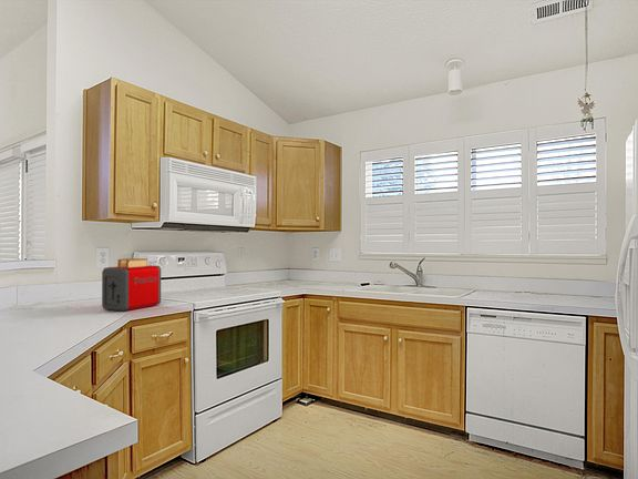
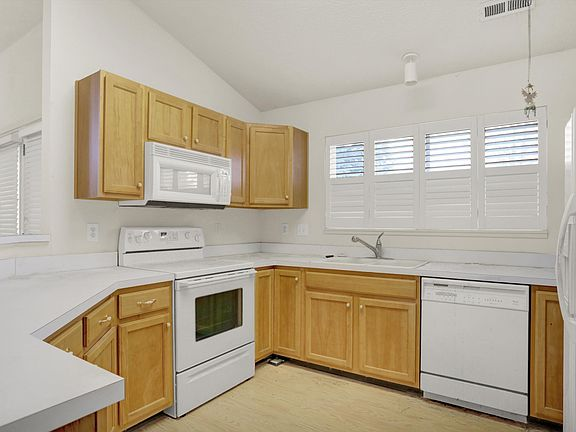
- toaster (132, 283)
